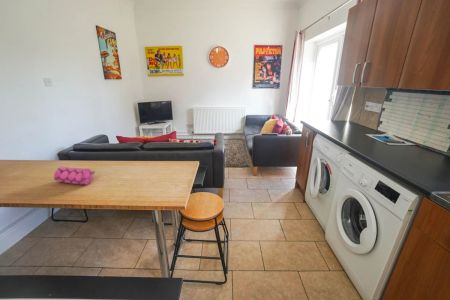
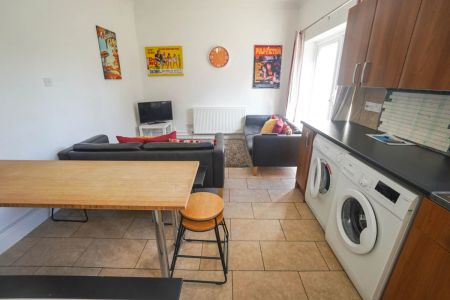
- pencil case (73, 174)
